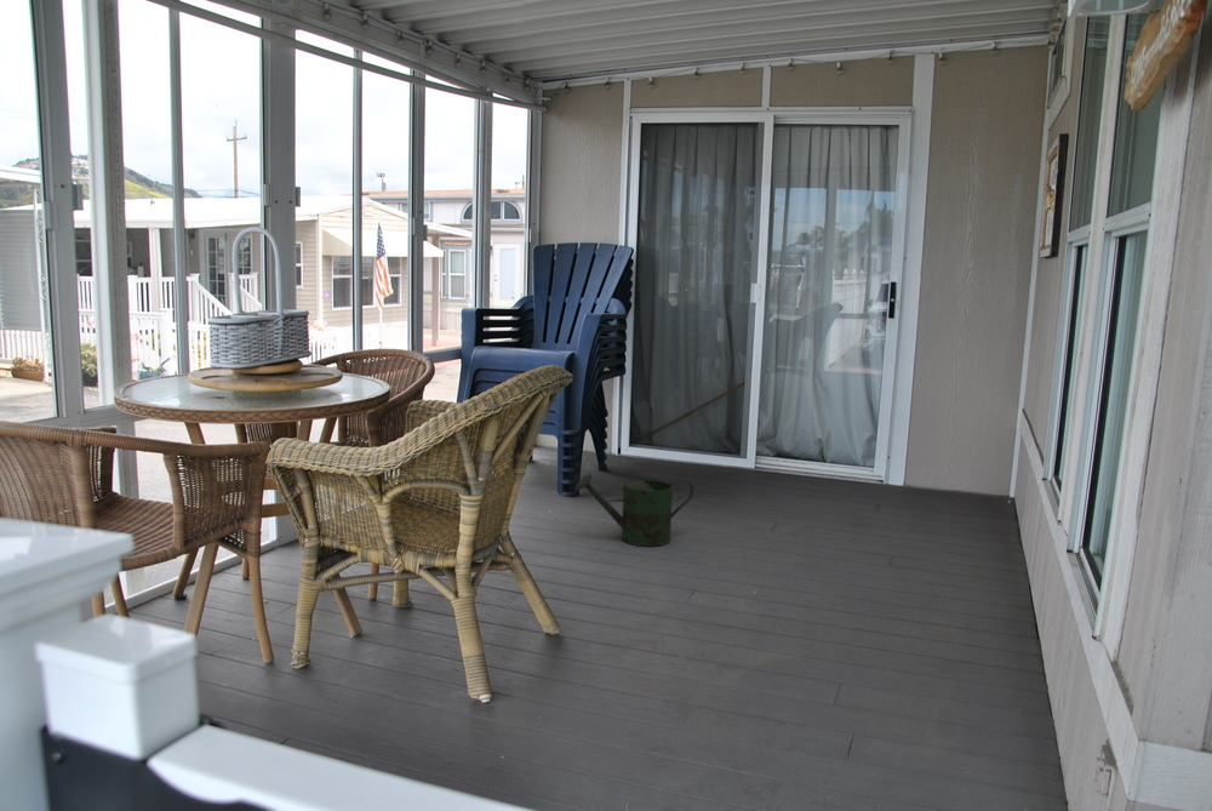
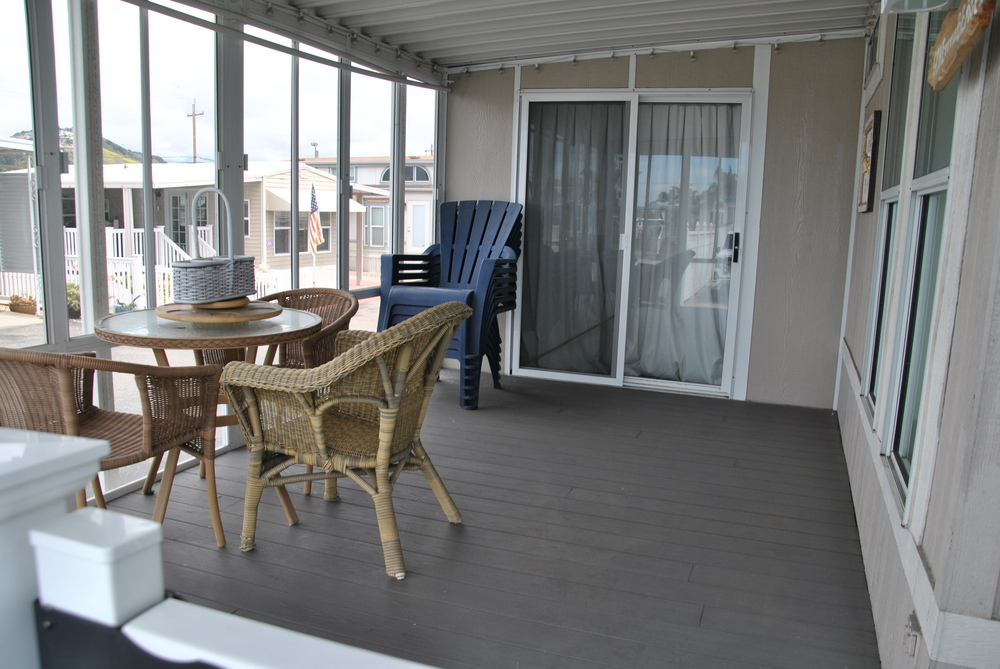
- watering can (634, 506)
